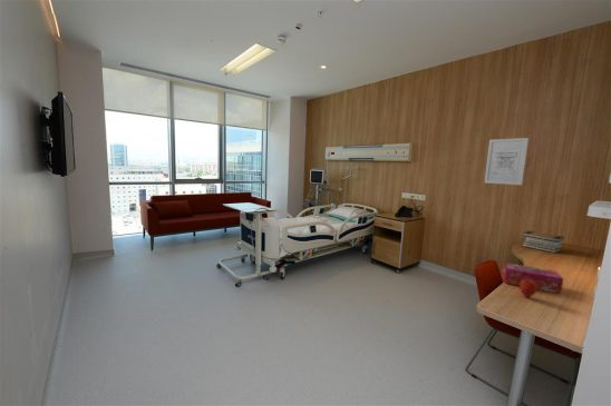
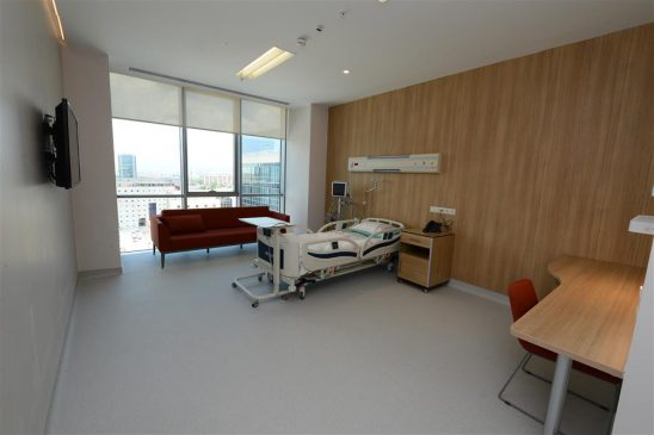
- book stack (542, 241)
- wall art (505, 161)
- tissue box (530, 277)
- apple (527, 288)
